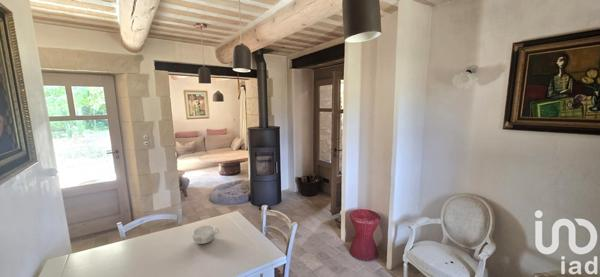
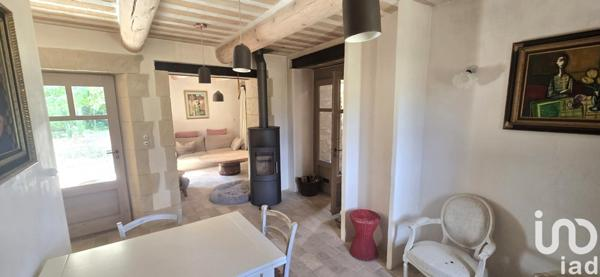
- decorative bowl (206, 234)
